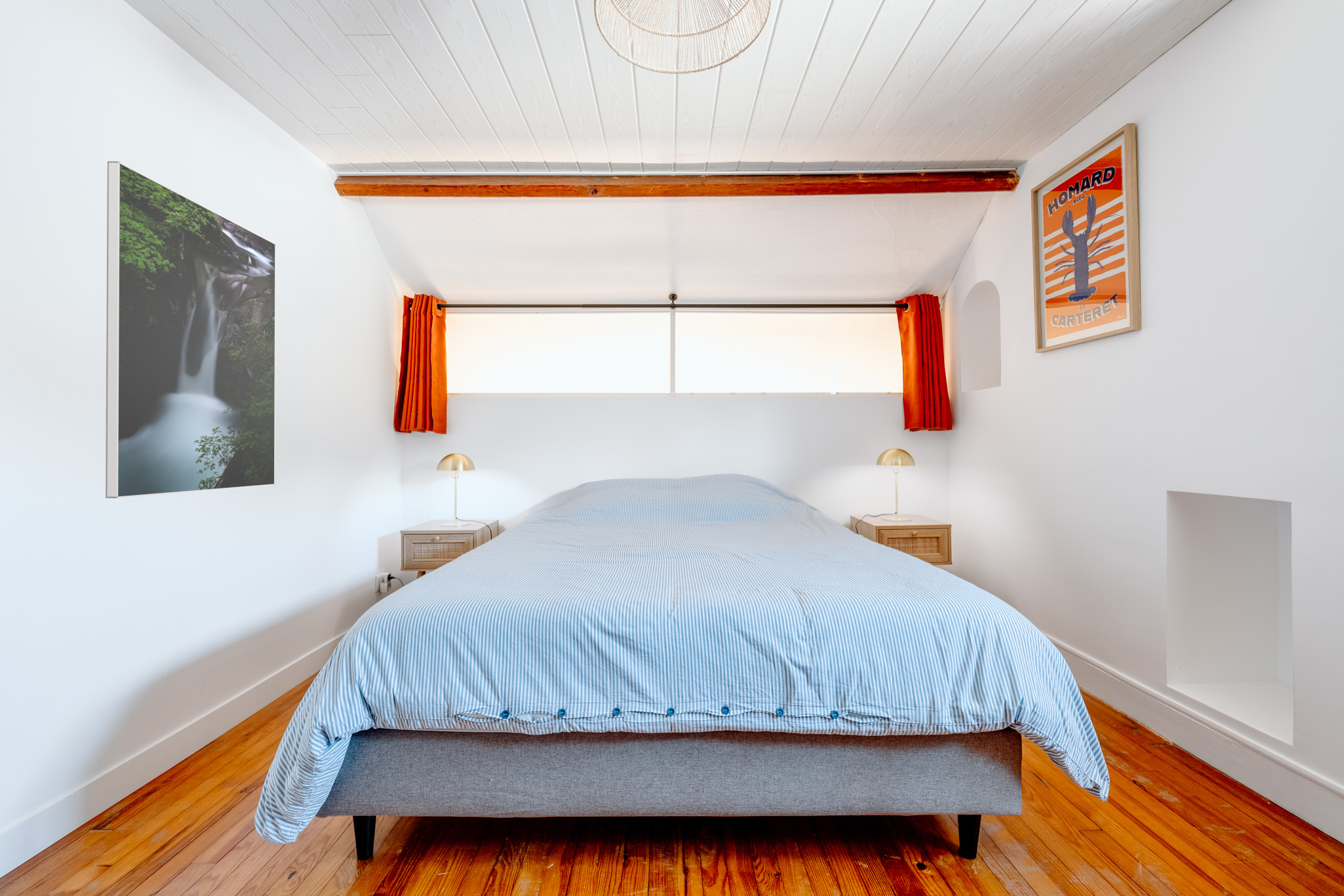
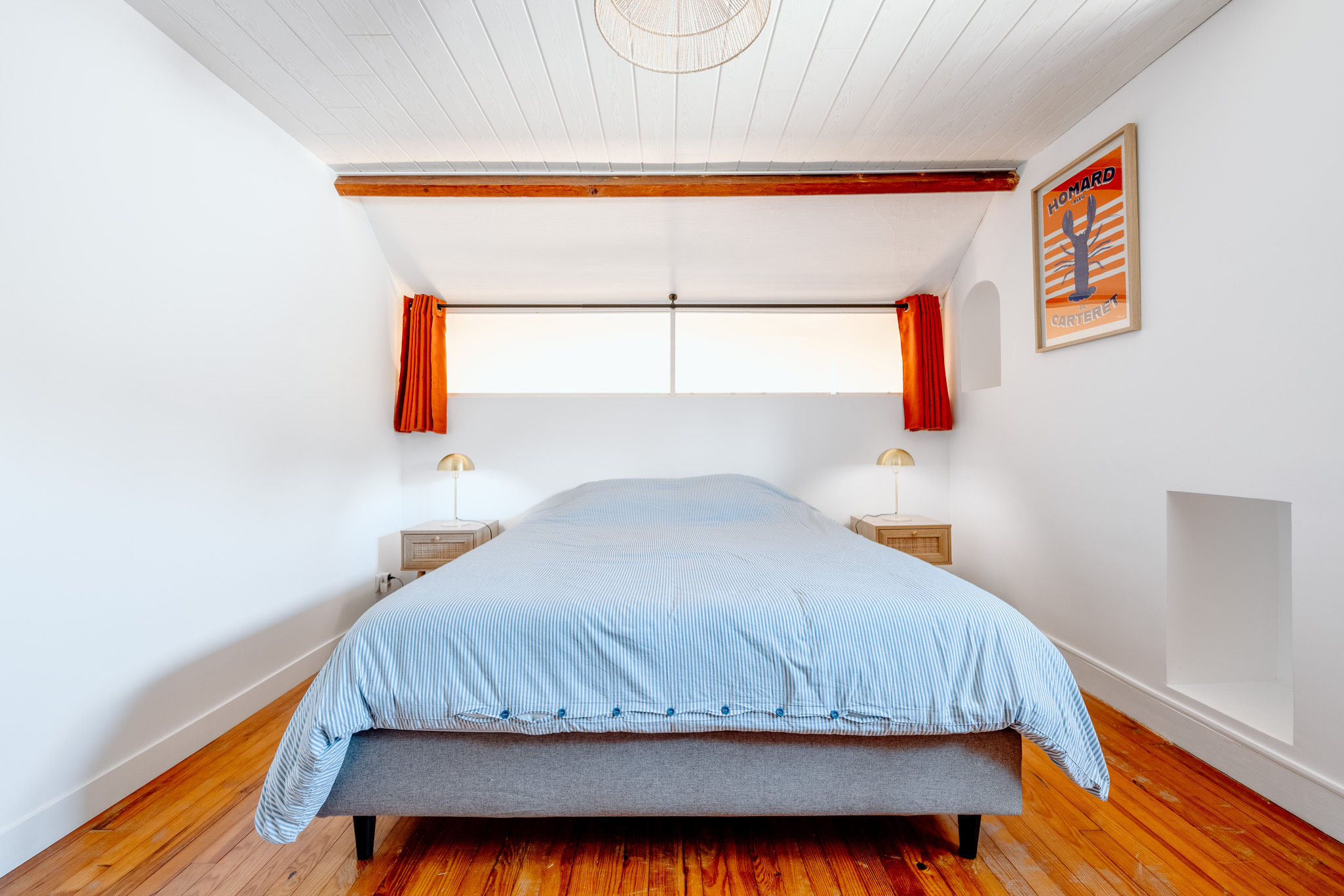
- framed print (205, 349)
